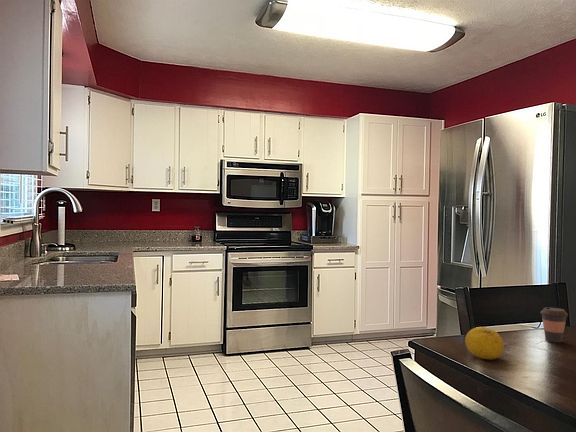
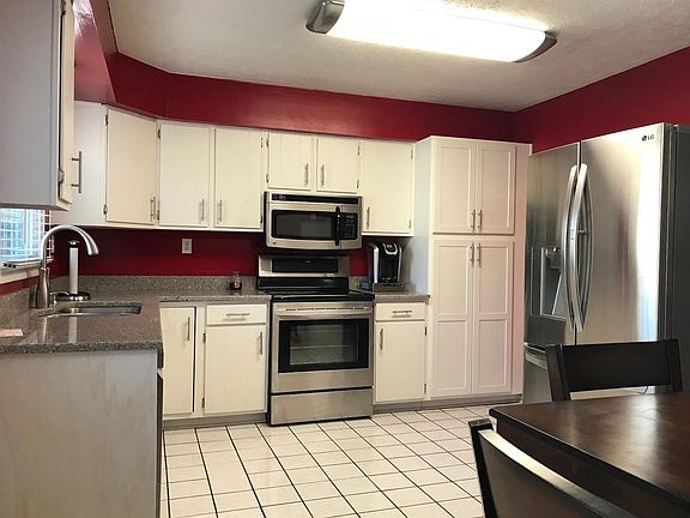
- coffee cup (553, 325)
- fruit (484, 342)
